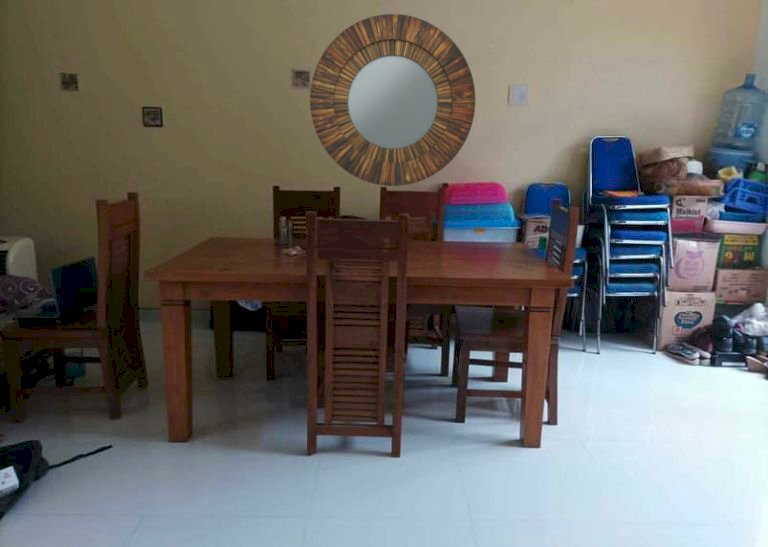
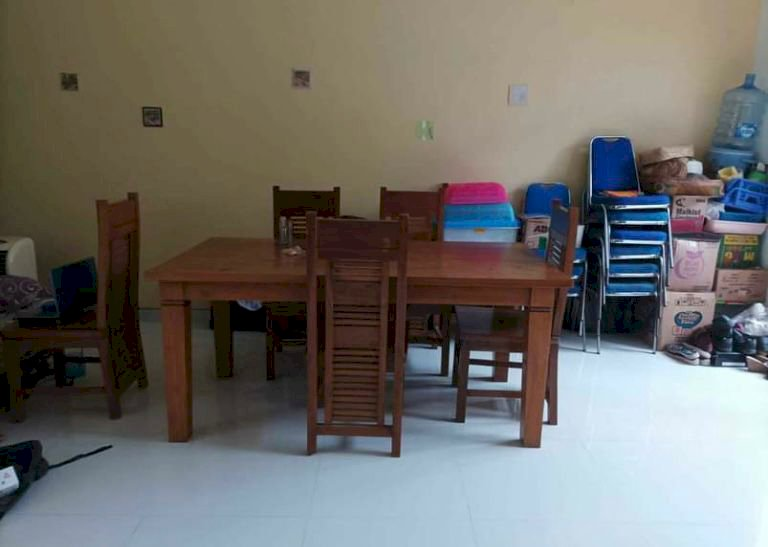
- home mirror (393, 102)
